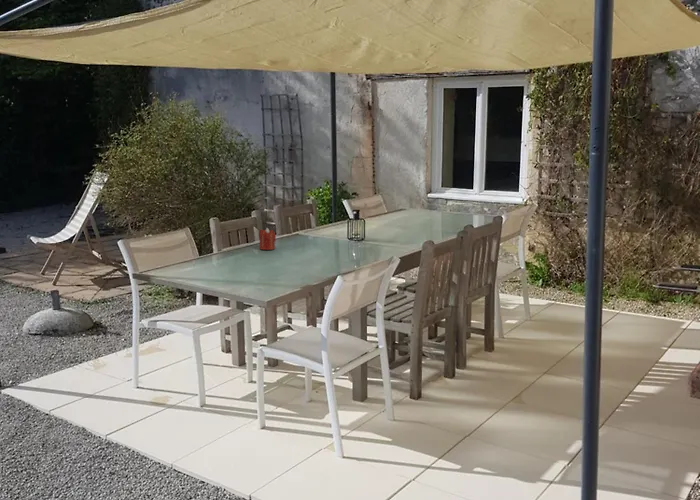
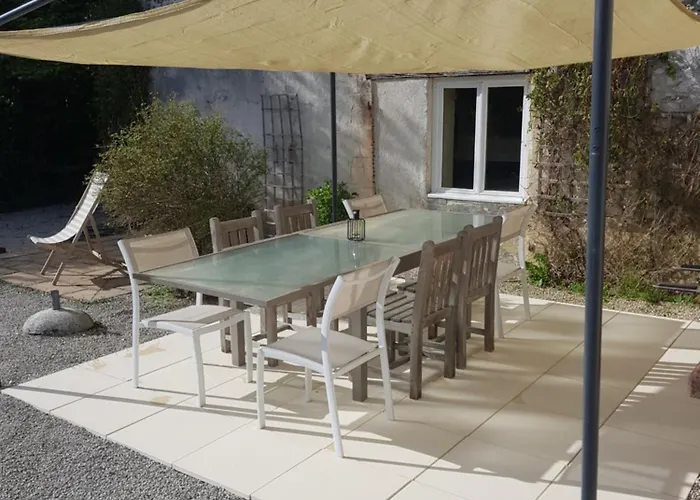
- candle (267, 238)
